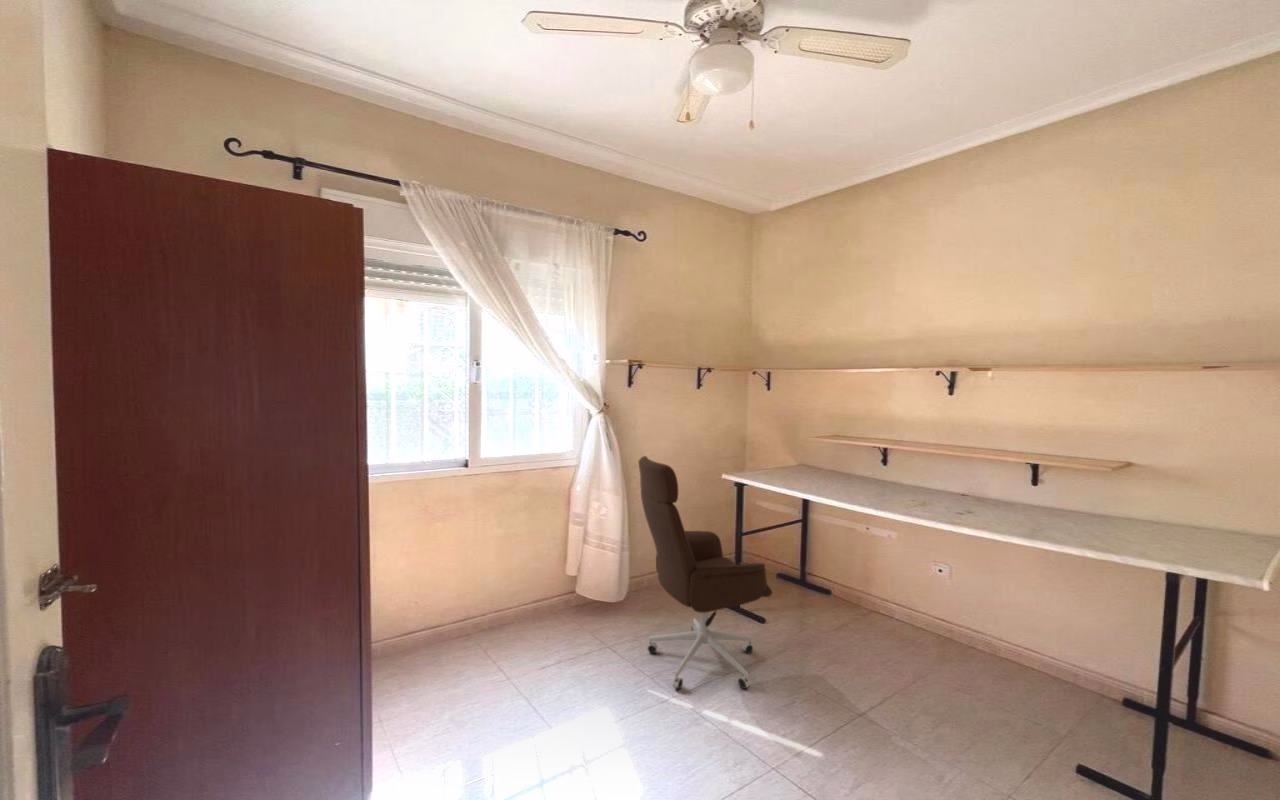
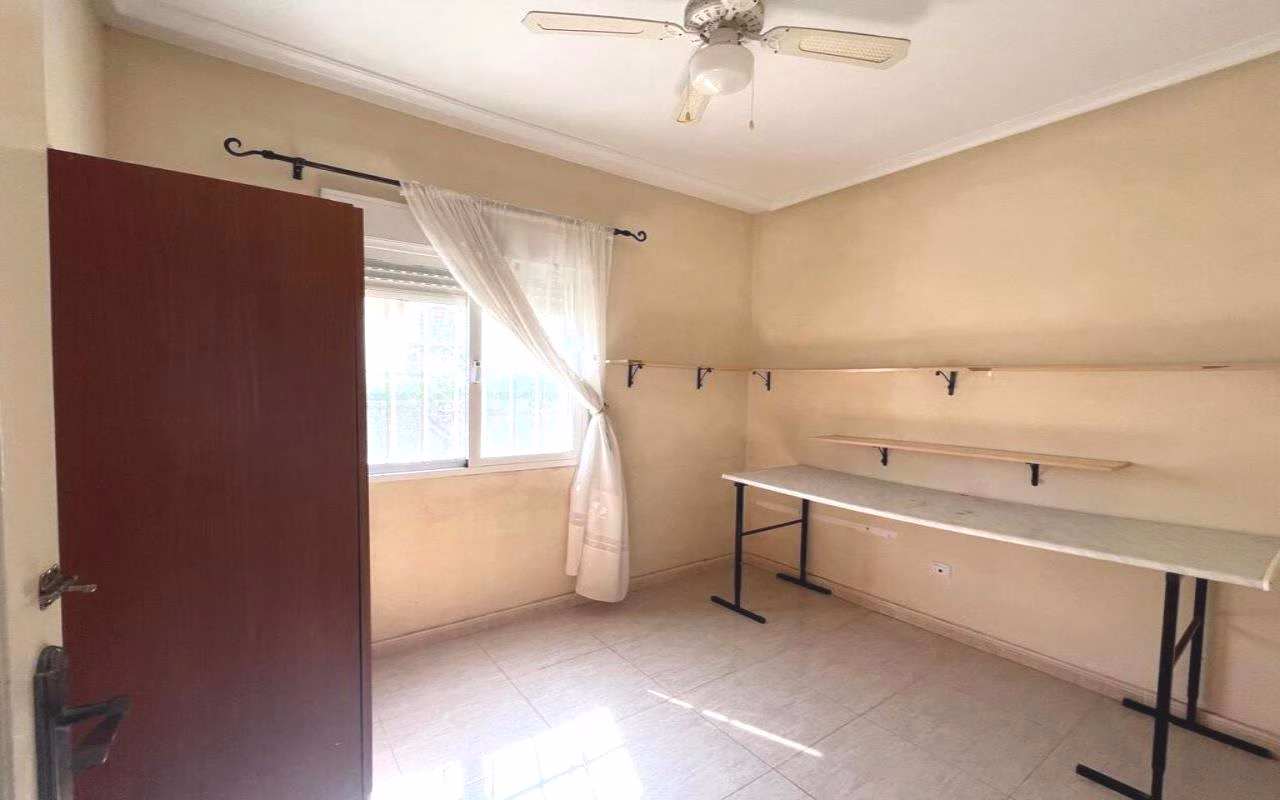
- office chair (700, 561)
